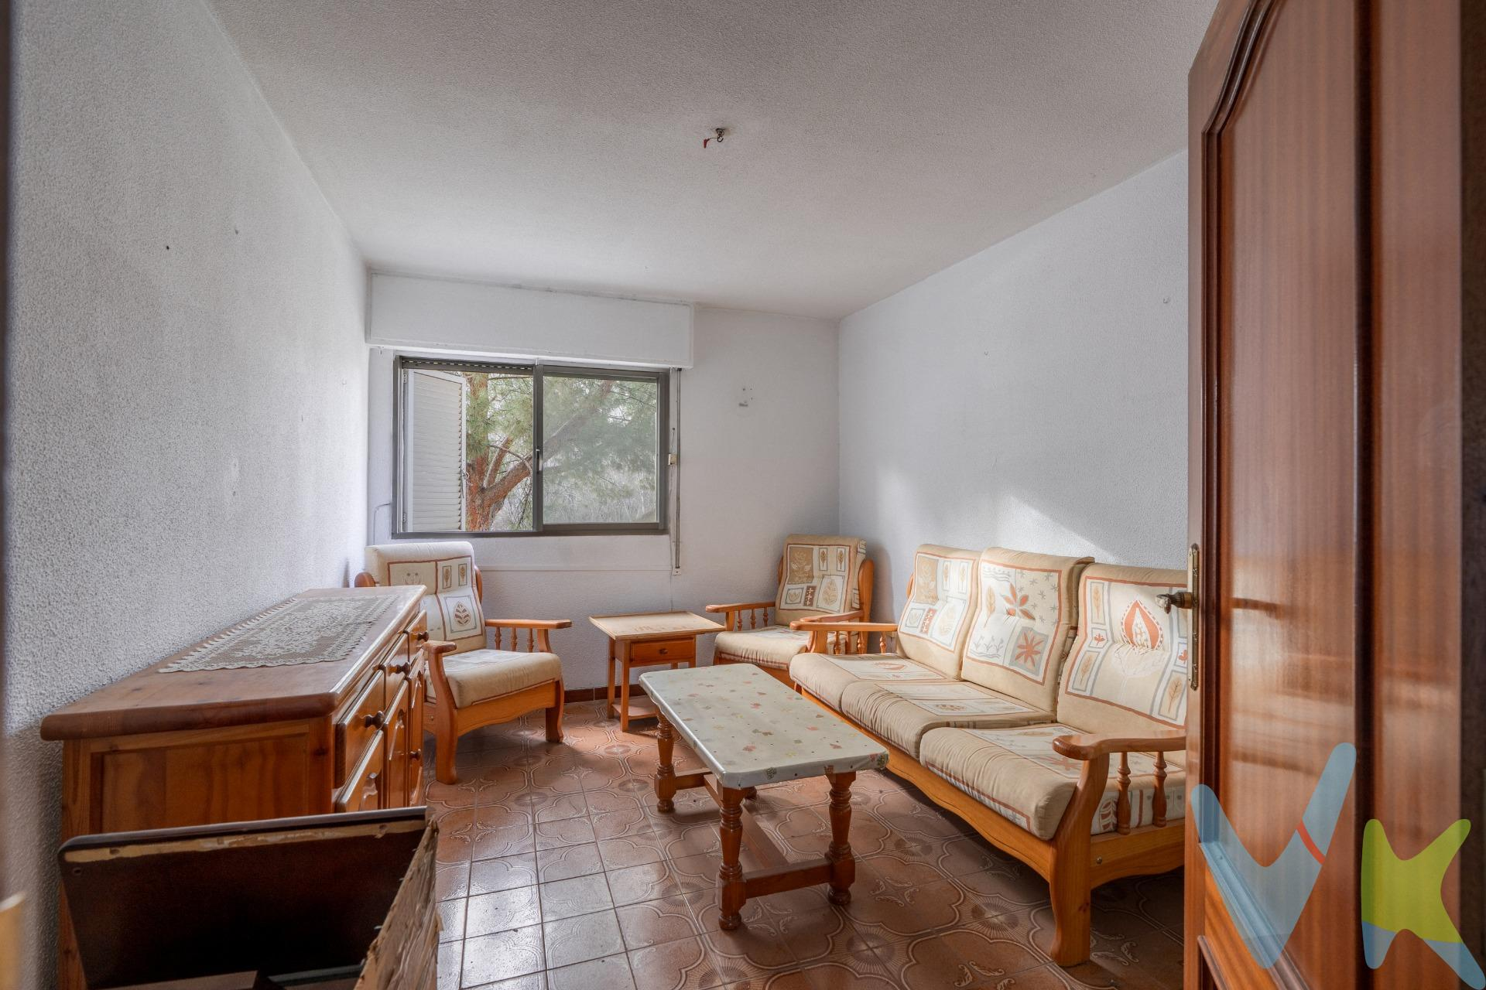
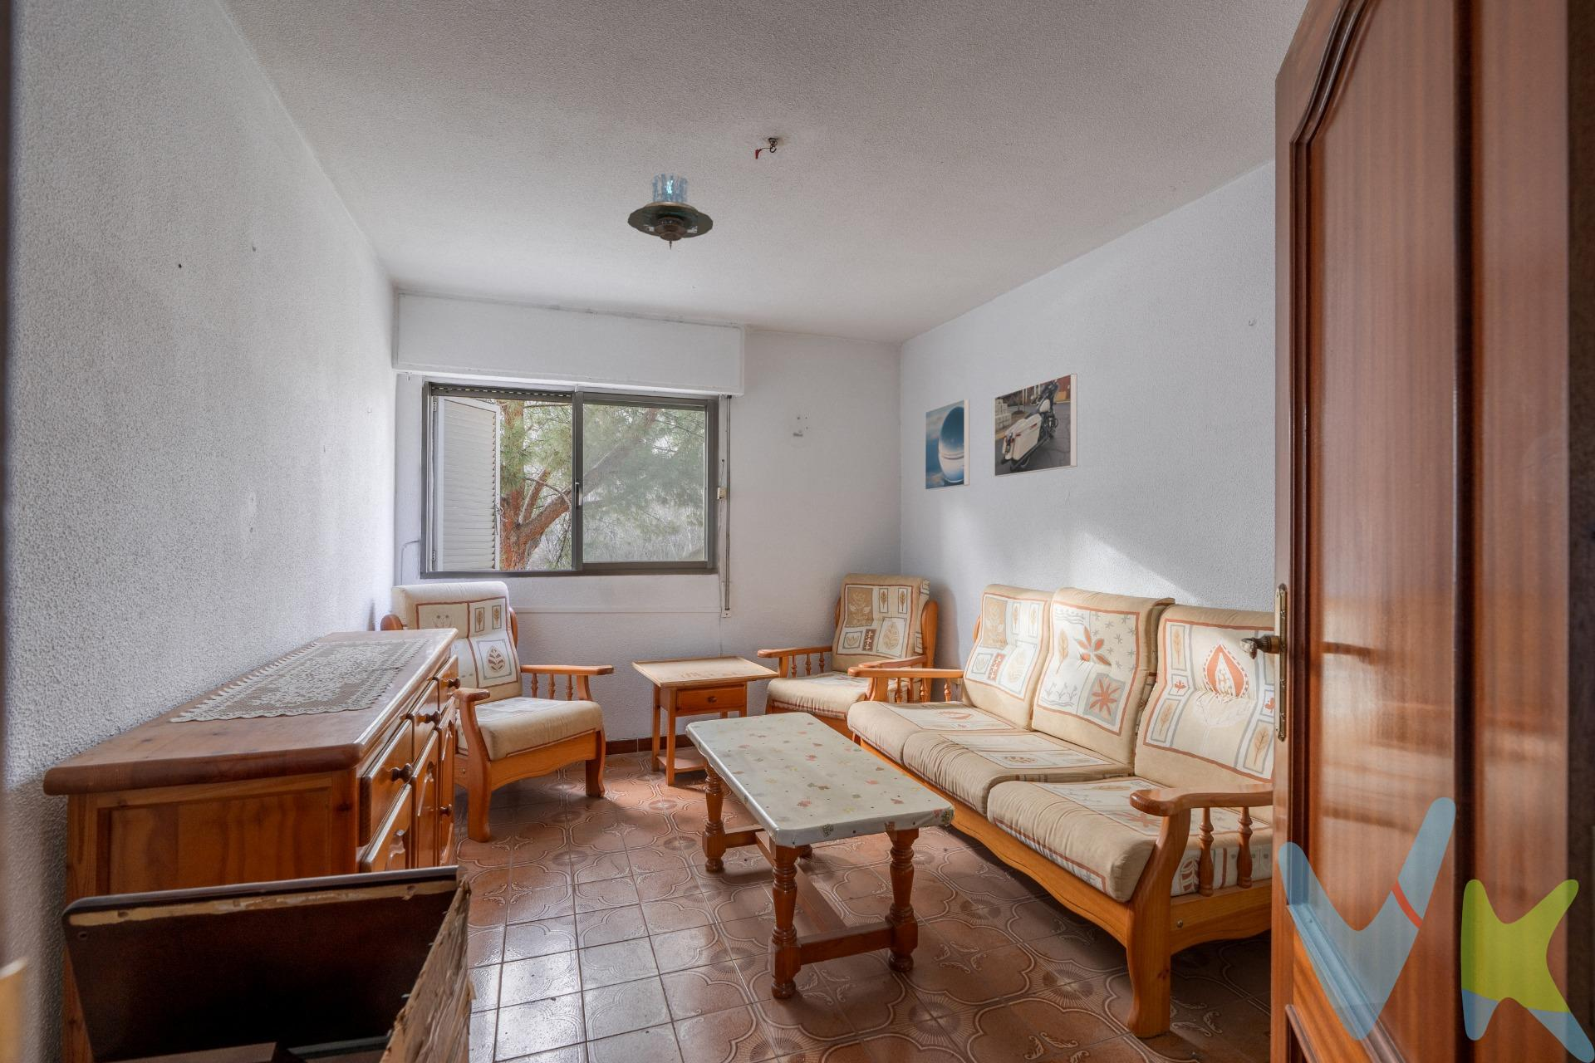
+ ceiling lamp (671, 215)
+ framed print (946, 447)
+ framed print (1031, 428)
